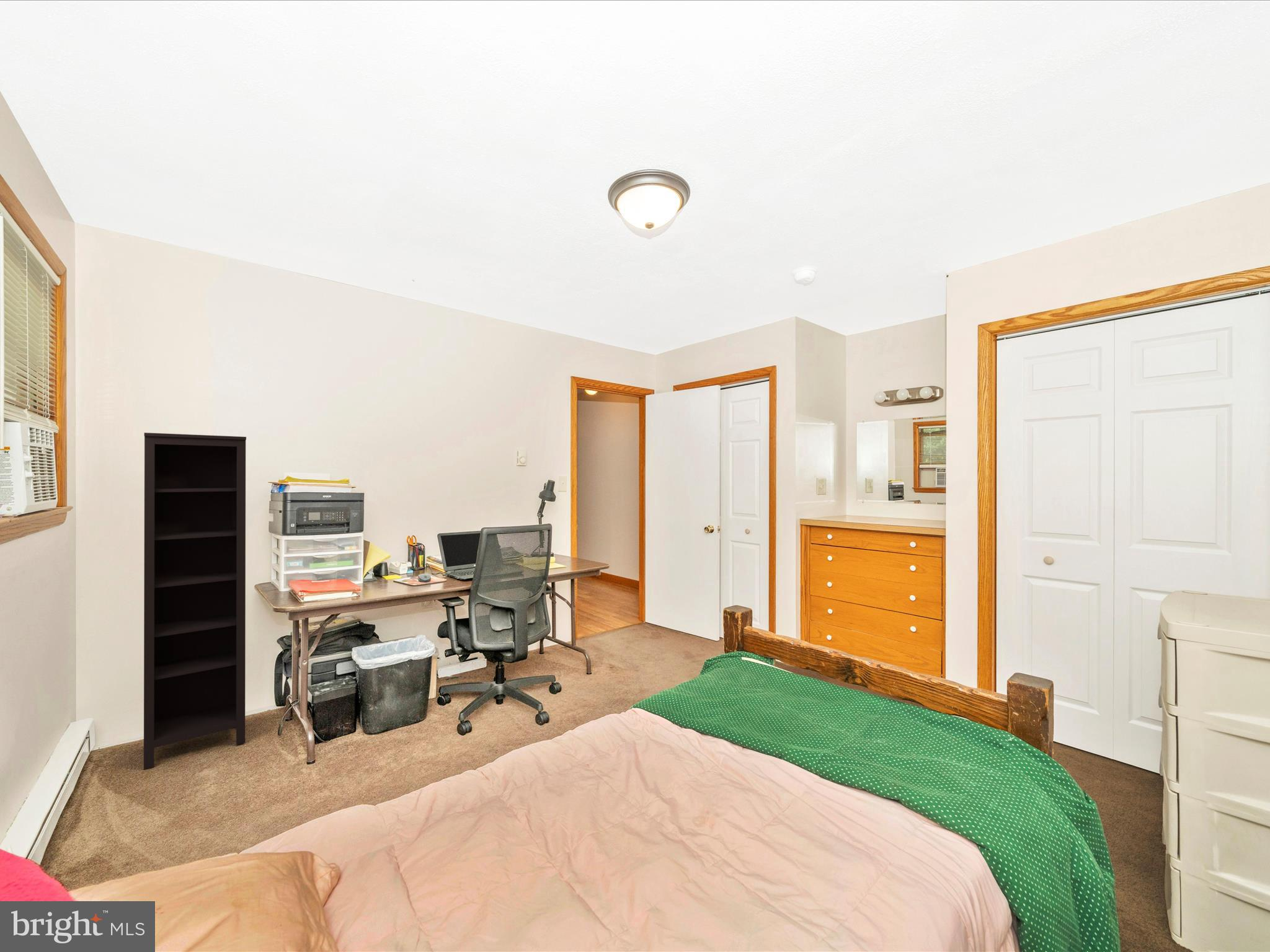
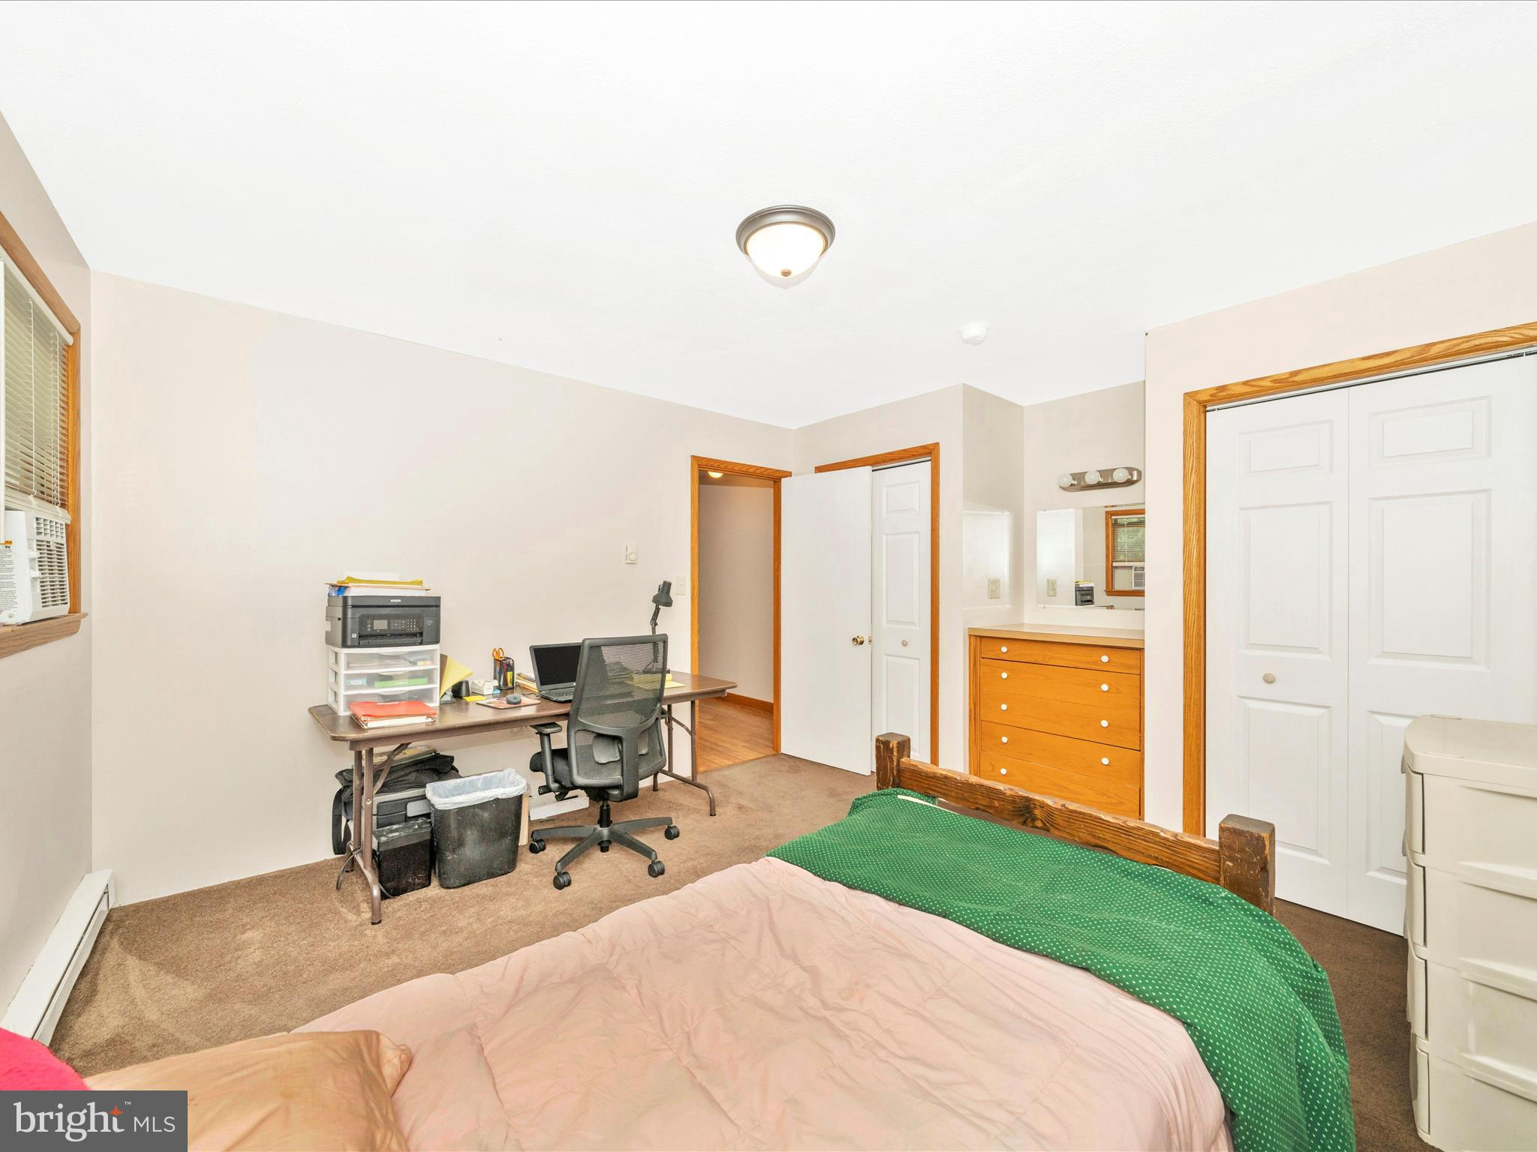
- bookcase (196, 591)
